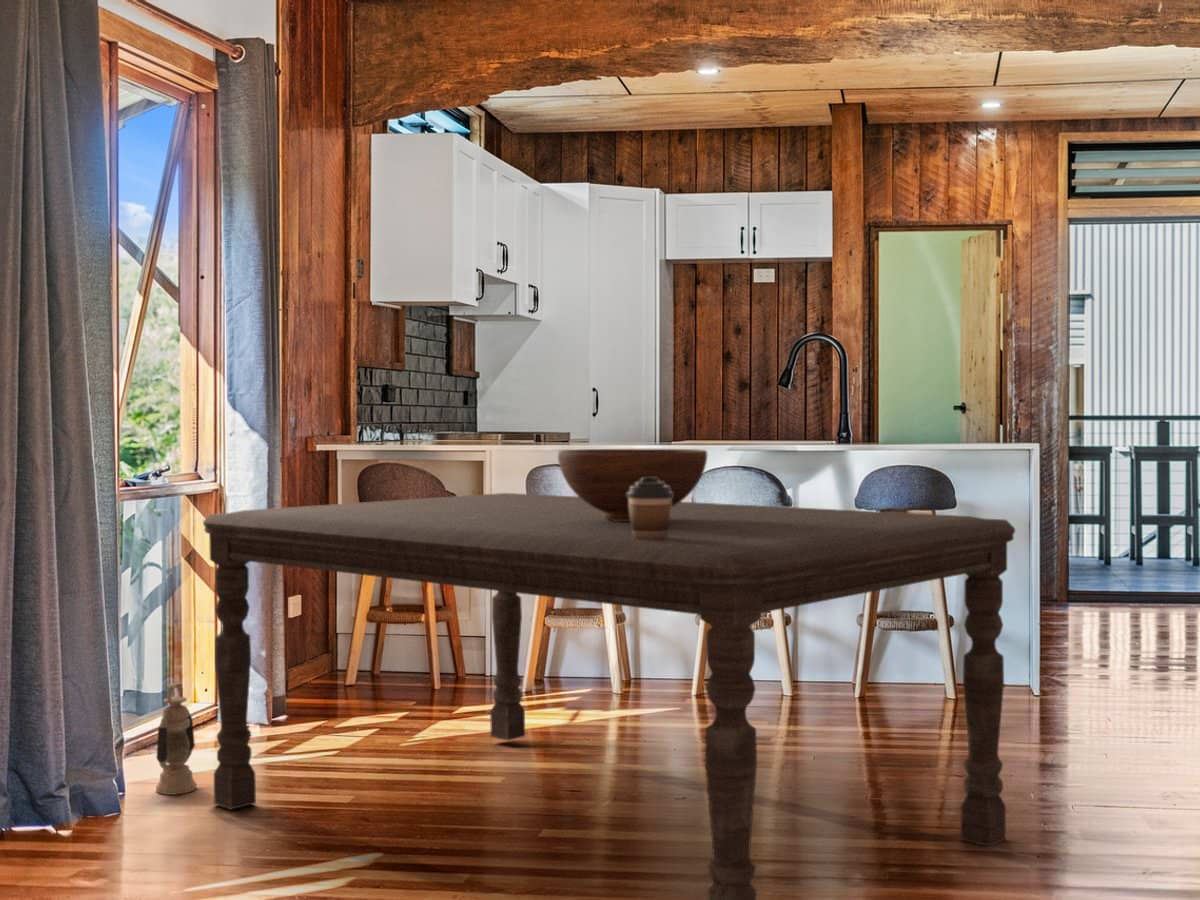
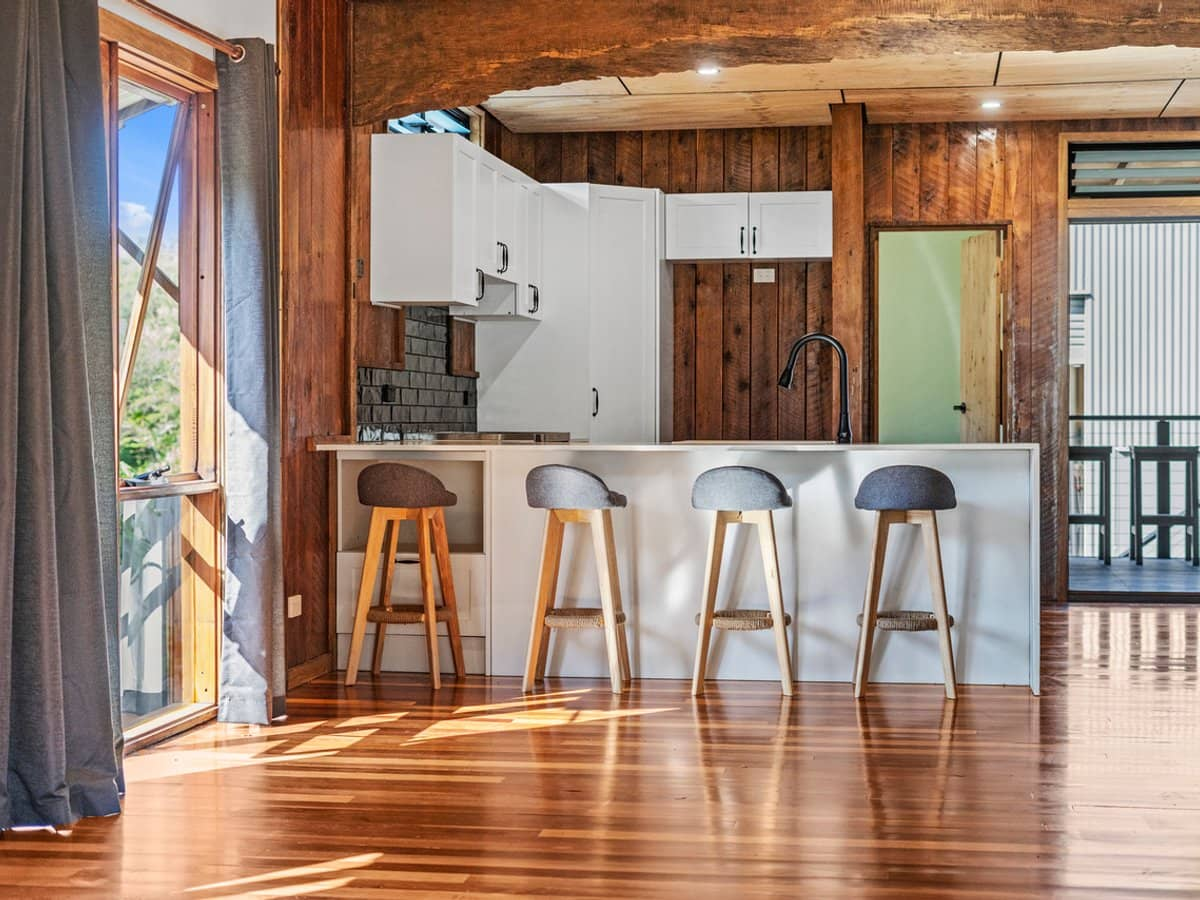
- dining table (596, 602)
- lantern (175, 735)
- fruit bowl (632, 484)
- coffee cup (649, 507)
